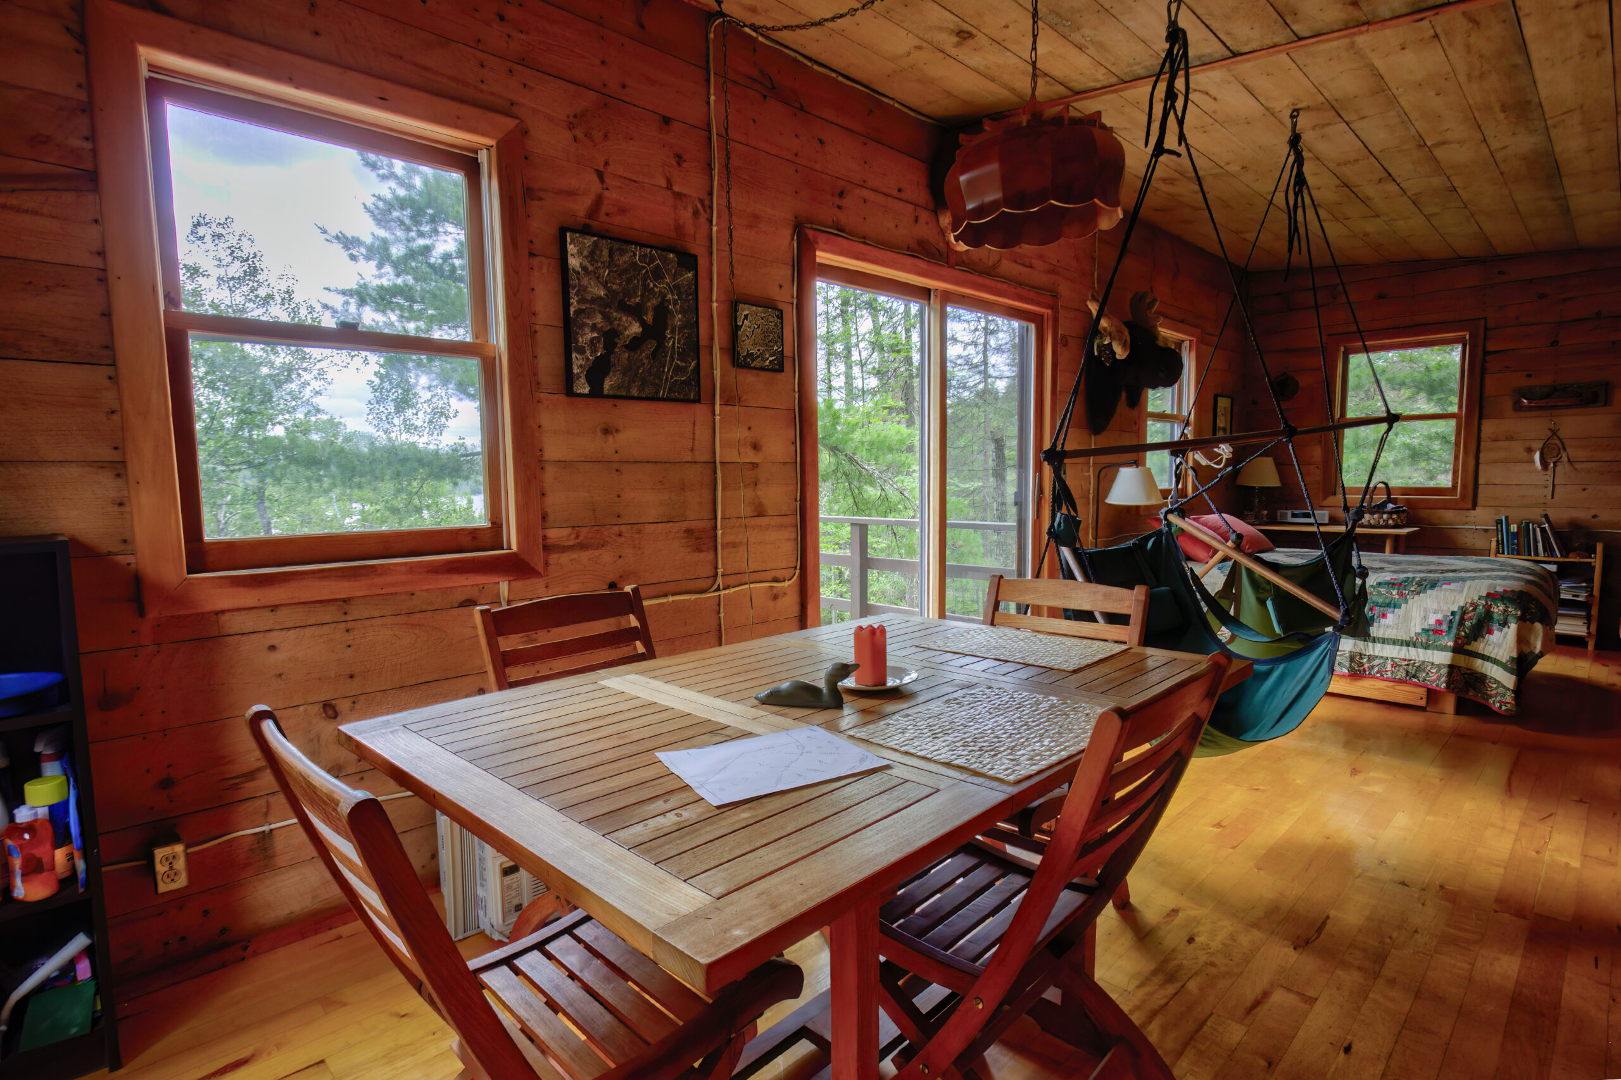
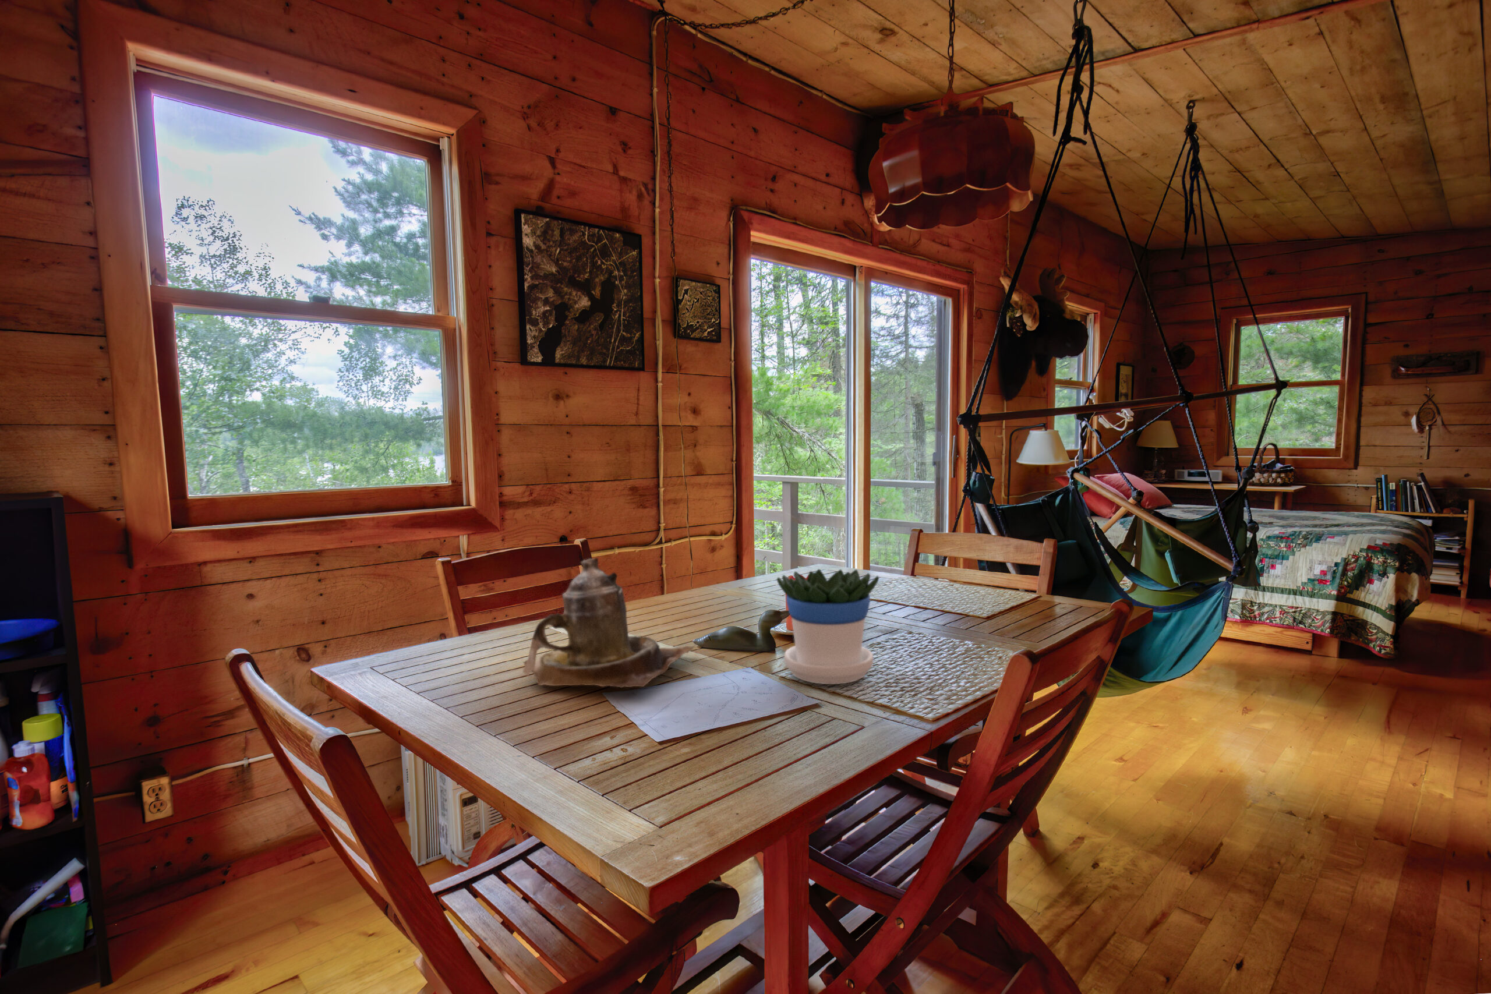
+ teapot (611, 615)
+ flowerpot (828, 626)
